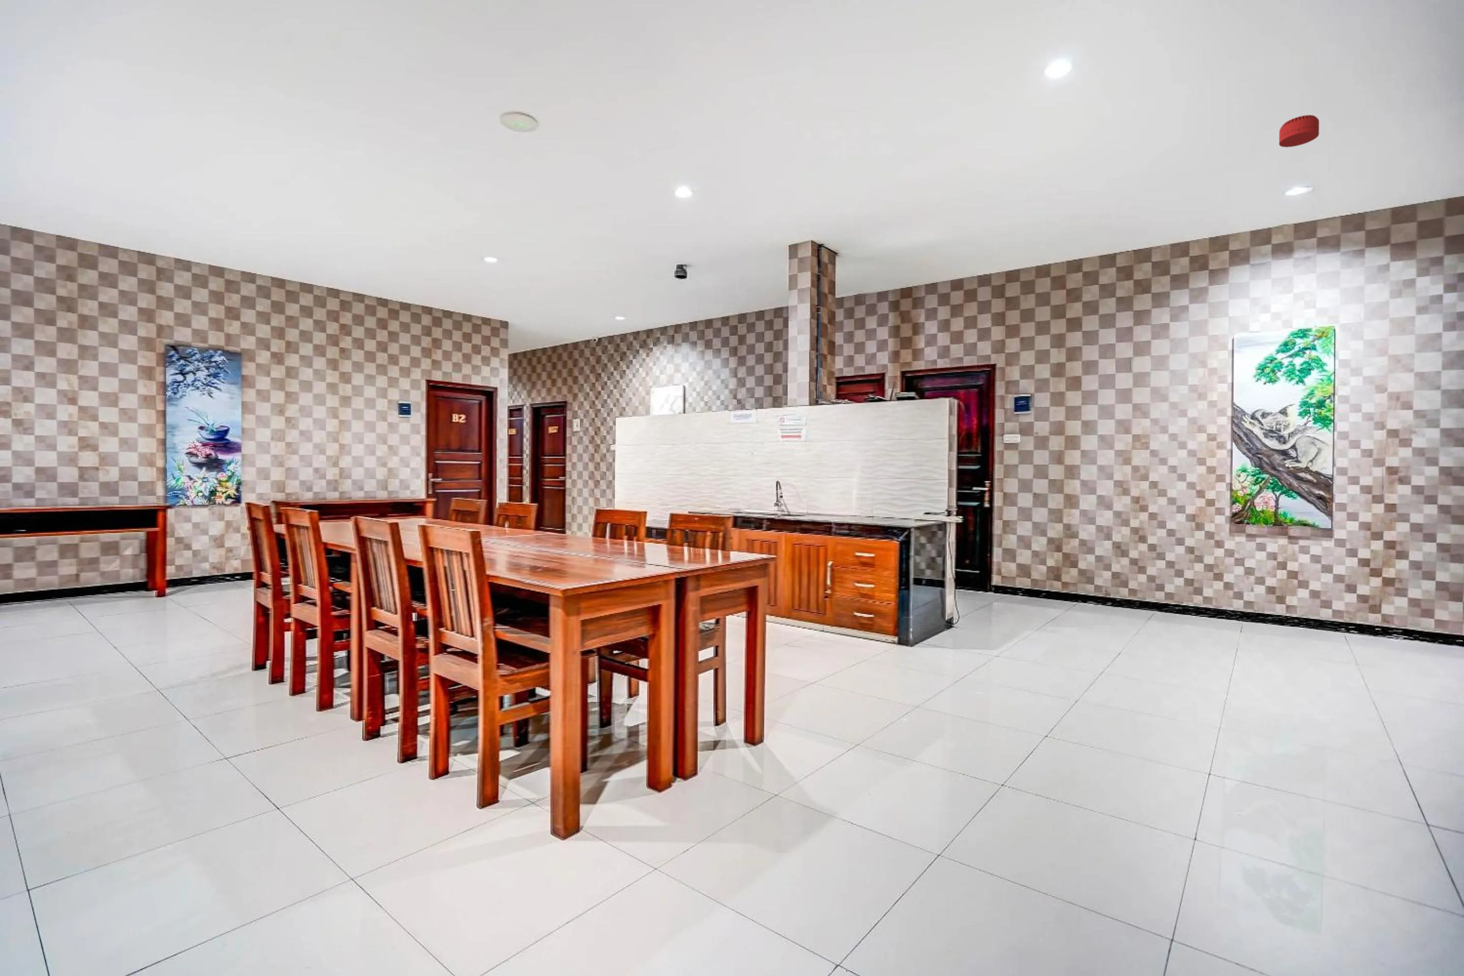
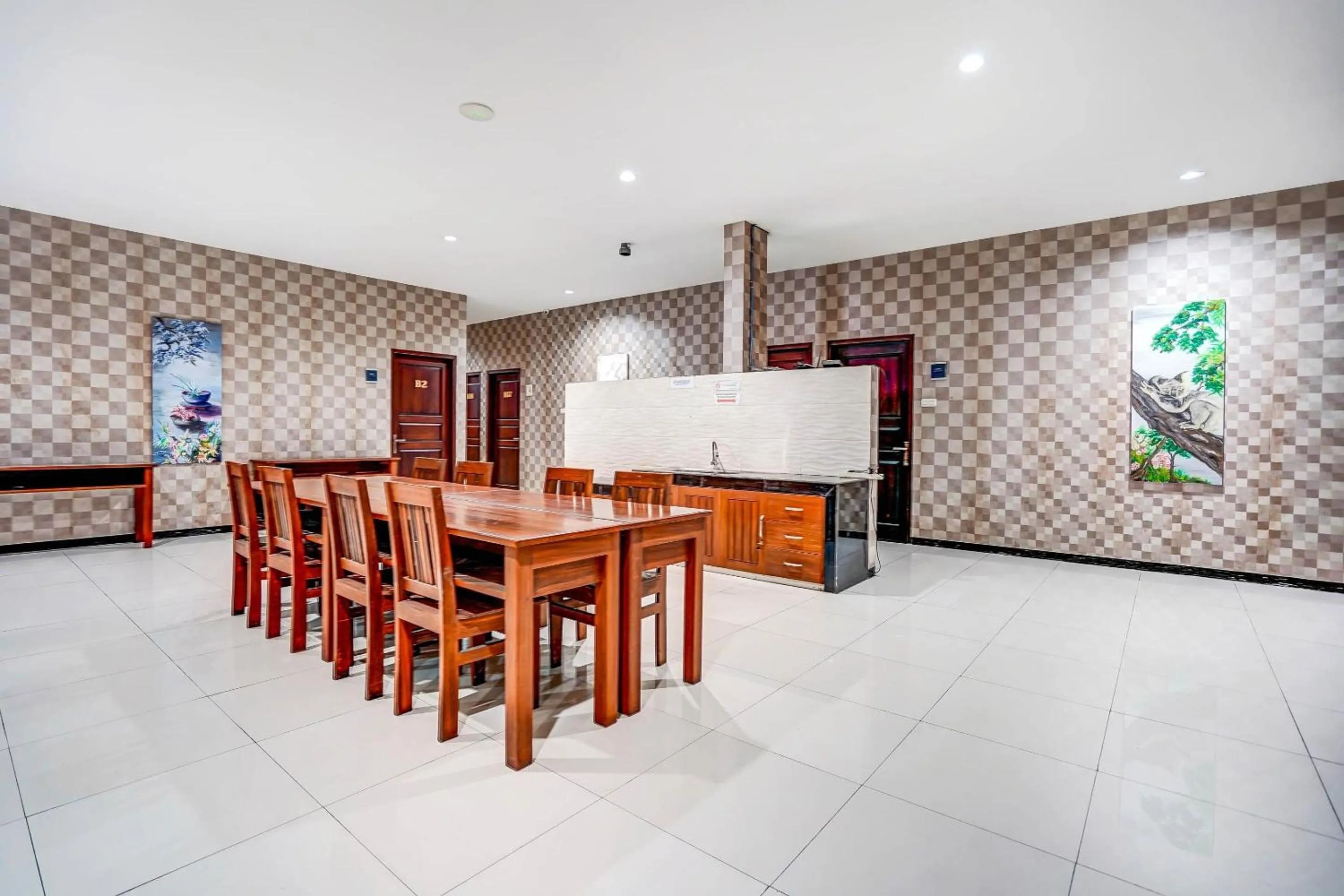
- smoke detector (1298, 130)
